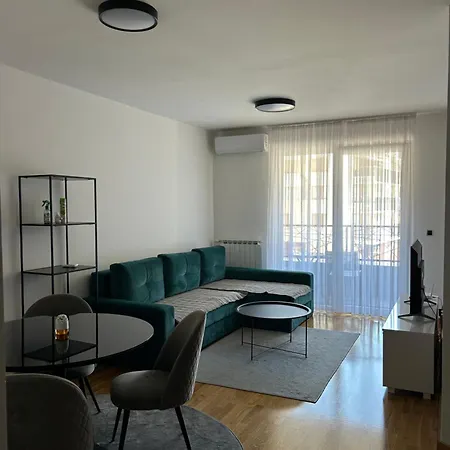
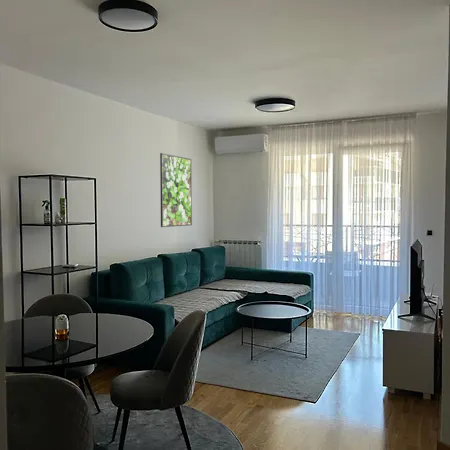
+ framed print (176, 191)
